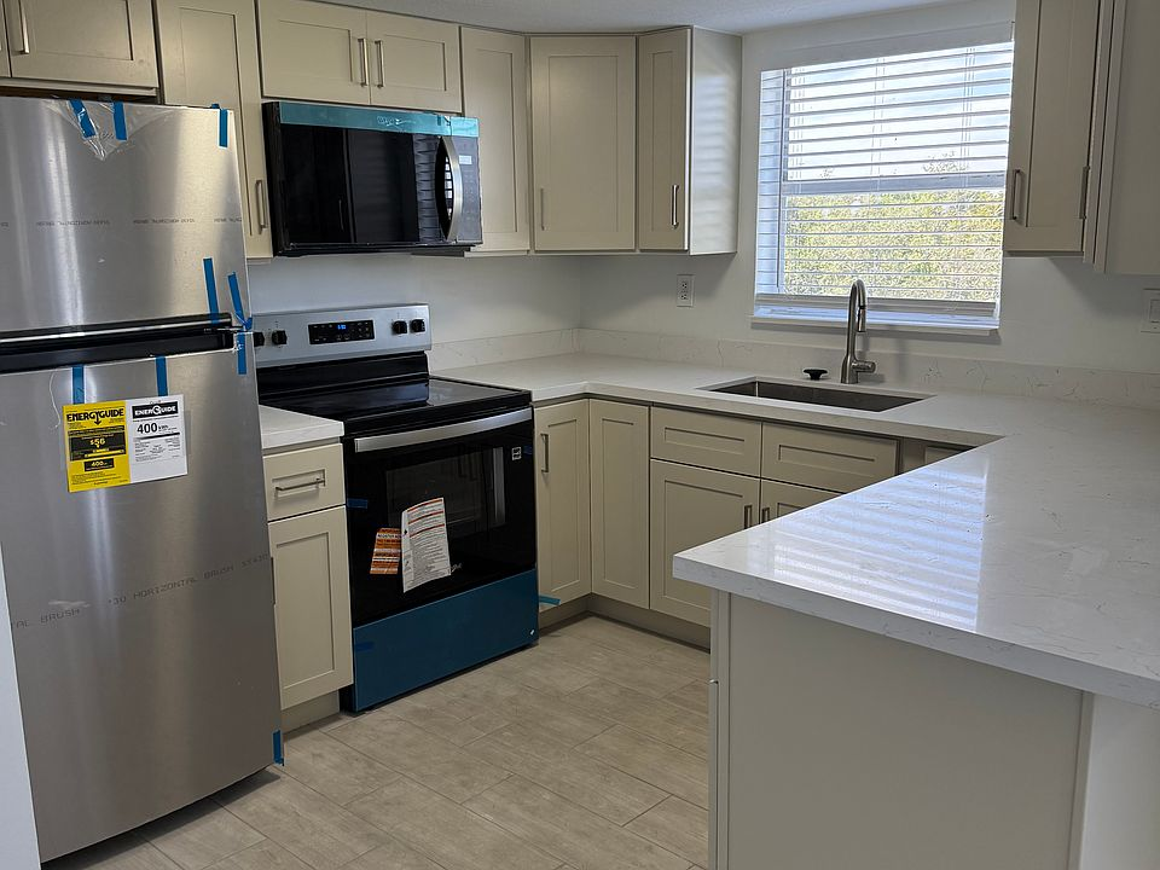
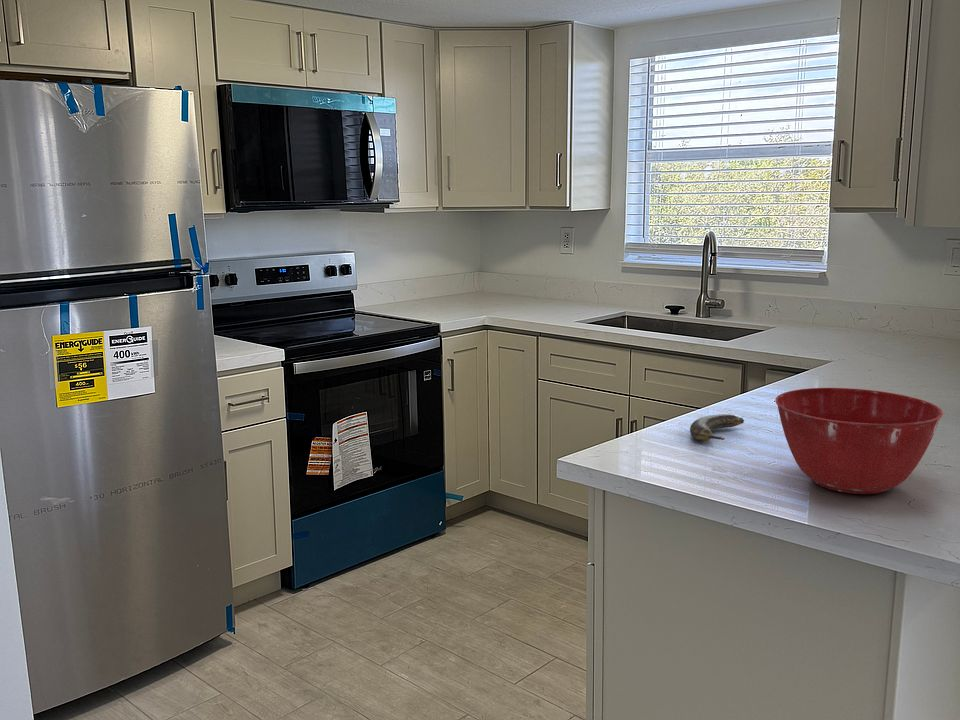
+ mixing bowl (854, 443)
+ banana (713, 427)
